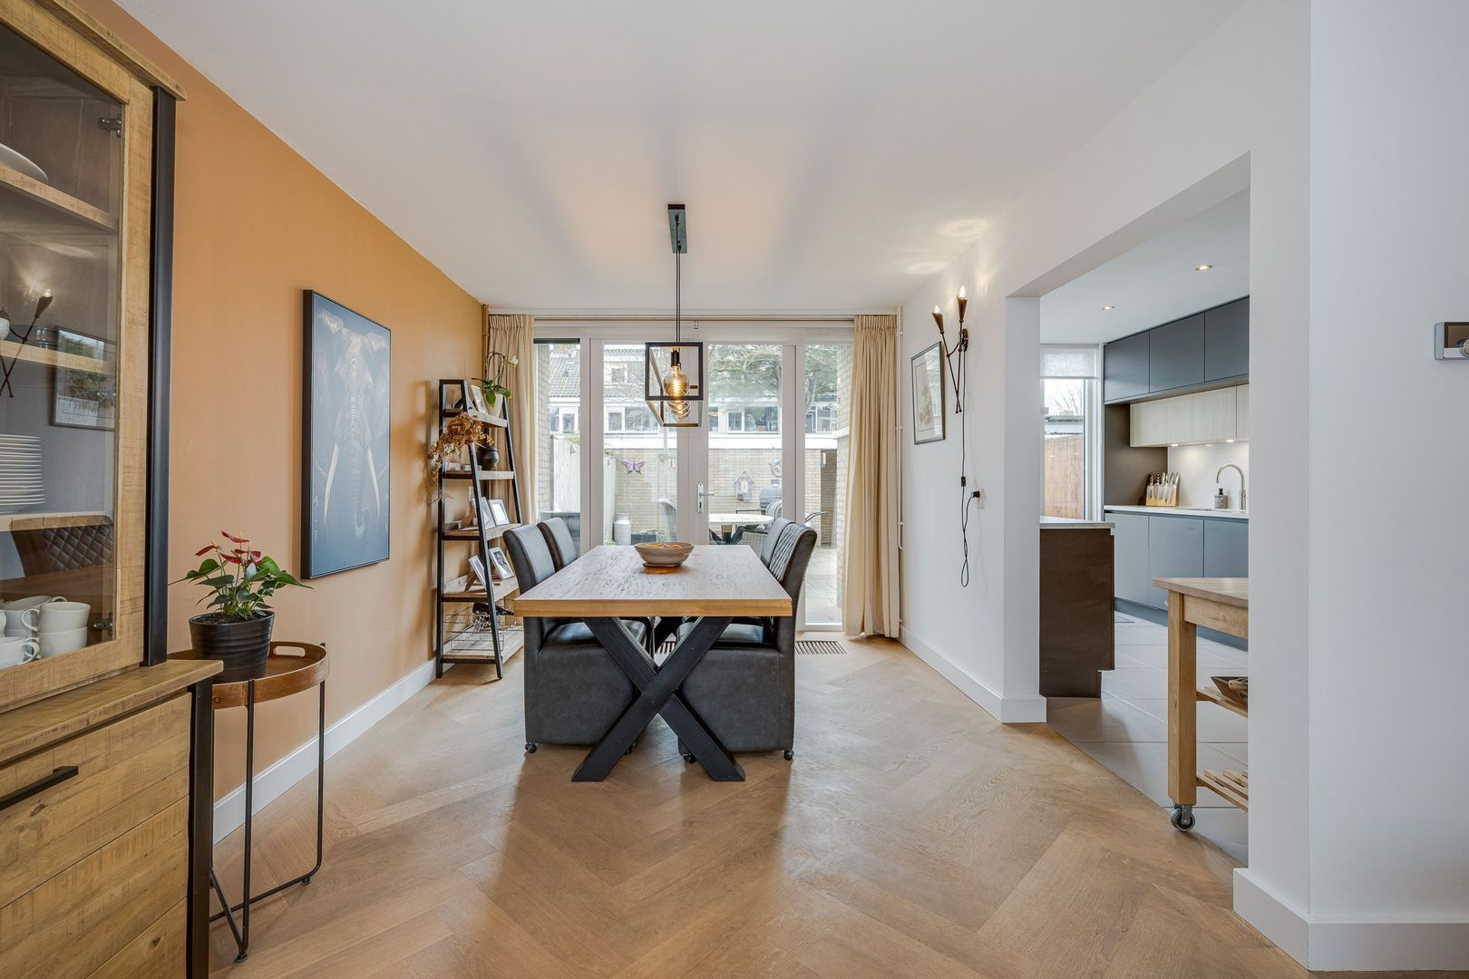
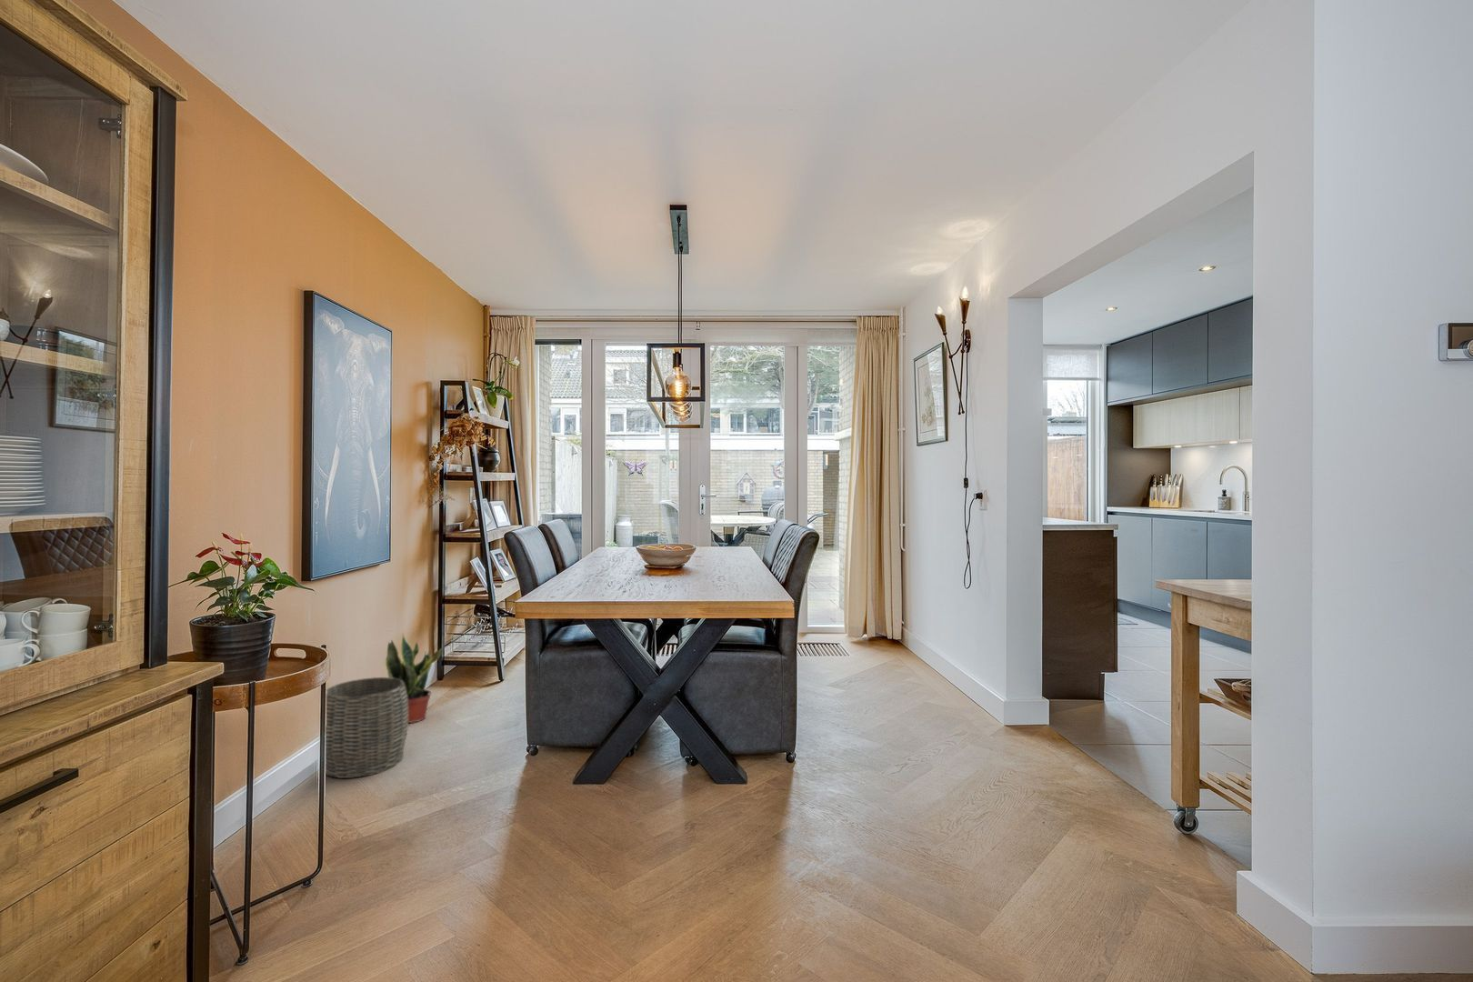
+ potted plant (419, 673)
+ woven basket (365, 724)
